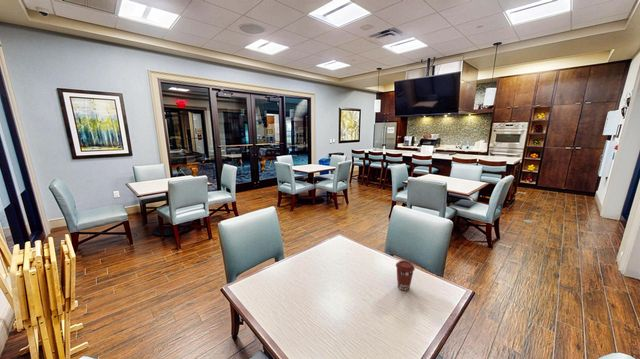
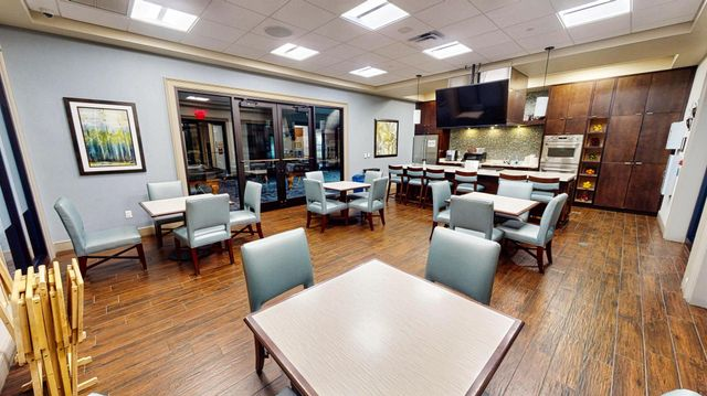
- coffee cup (404, 275)
